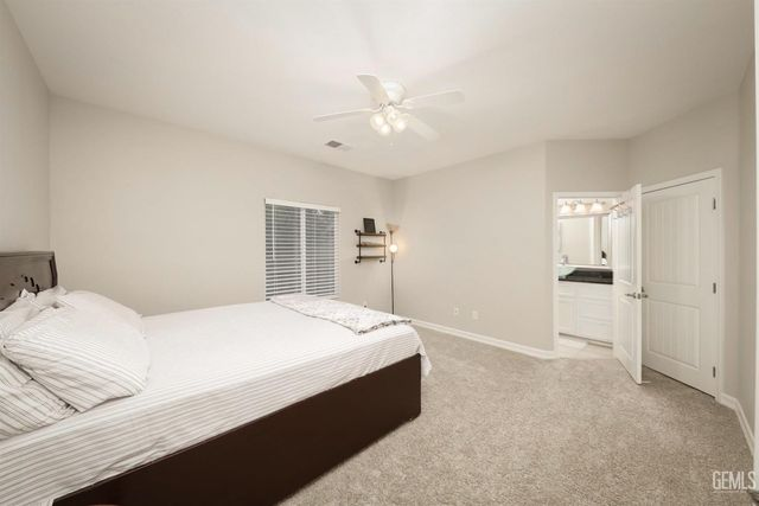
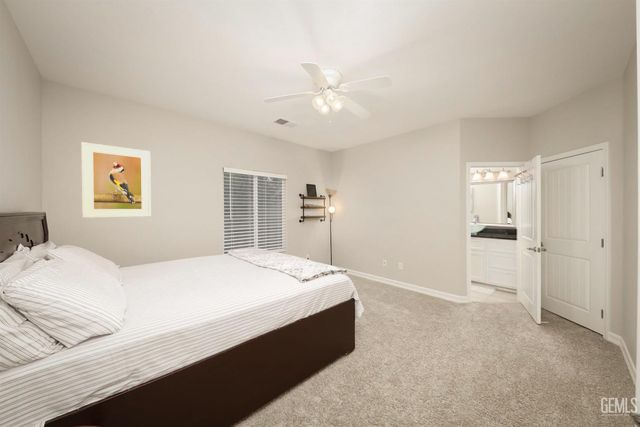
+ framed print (118, 182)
